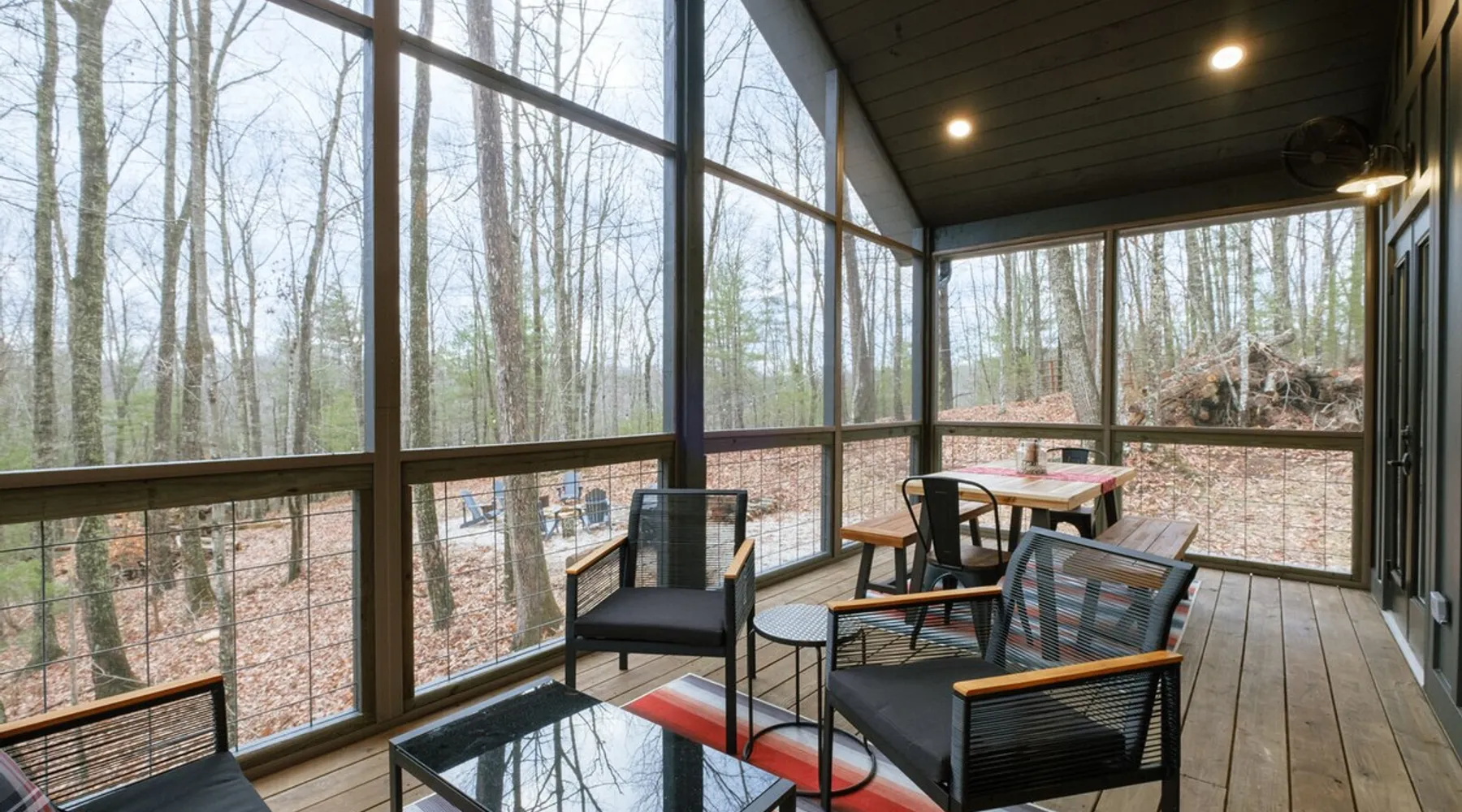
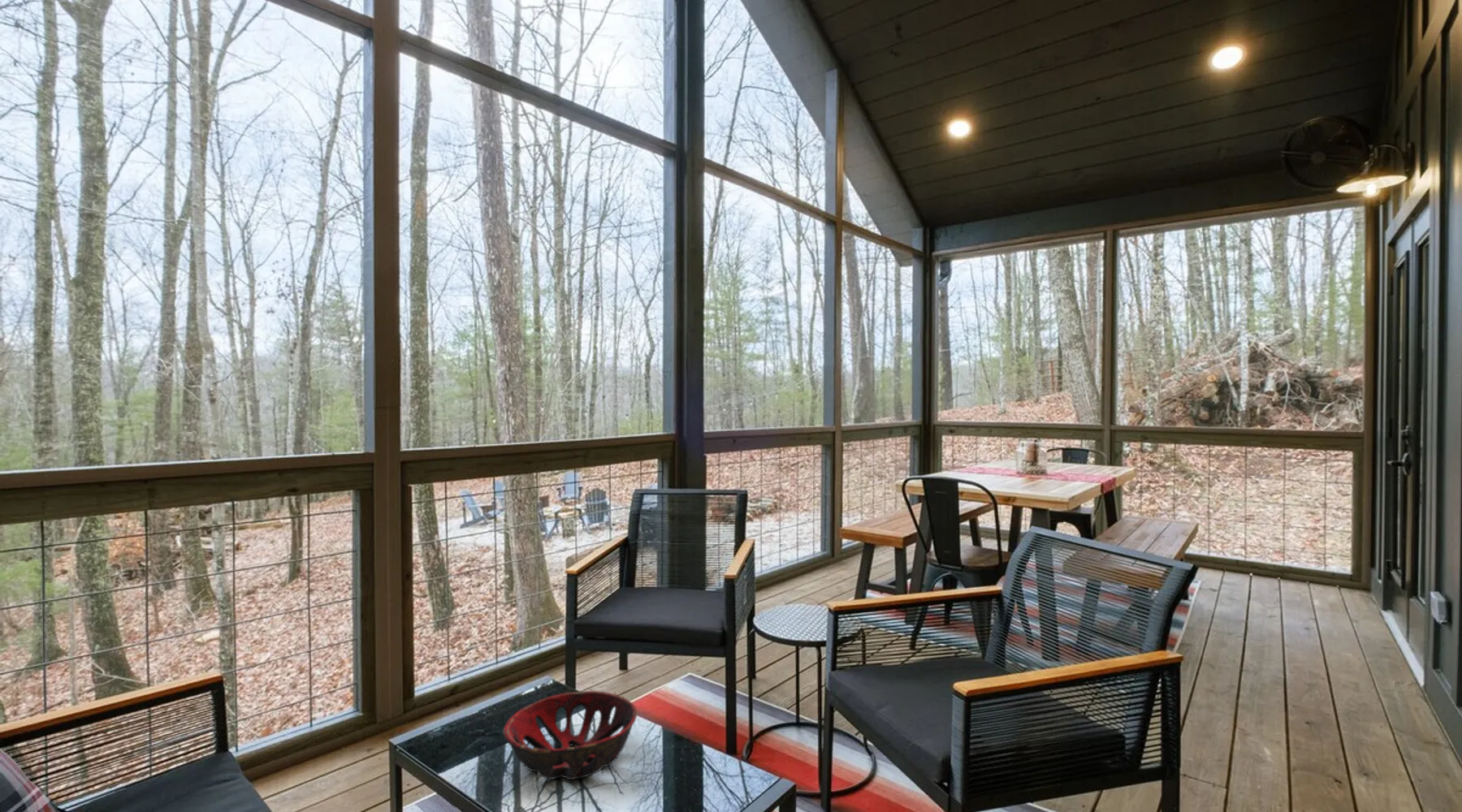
+ decorative bowl (572, 737)
